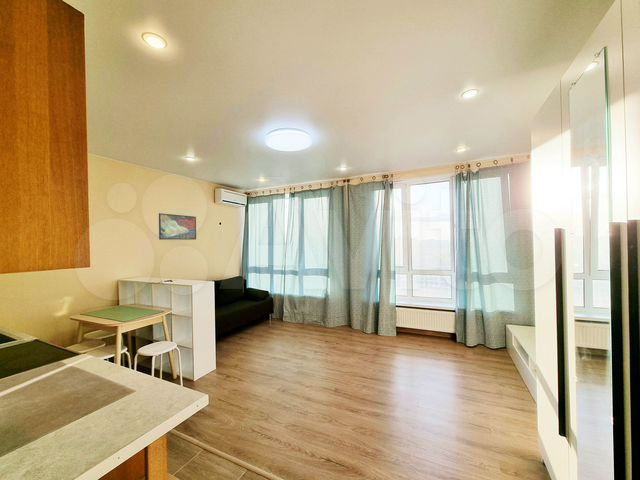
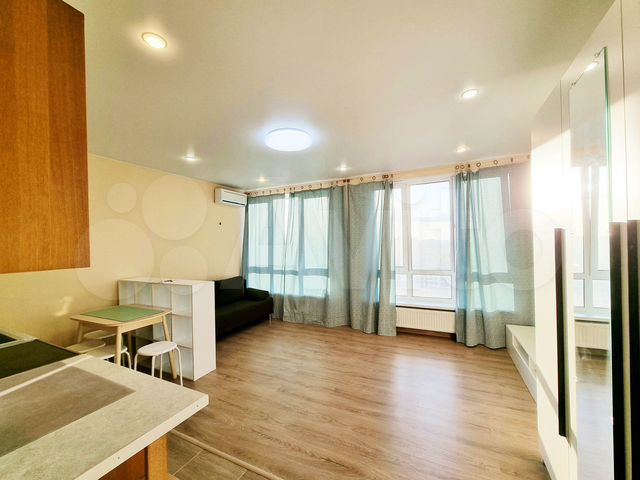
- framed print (178, 227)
